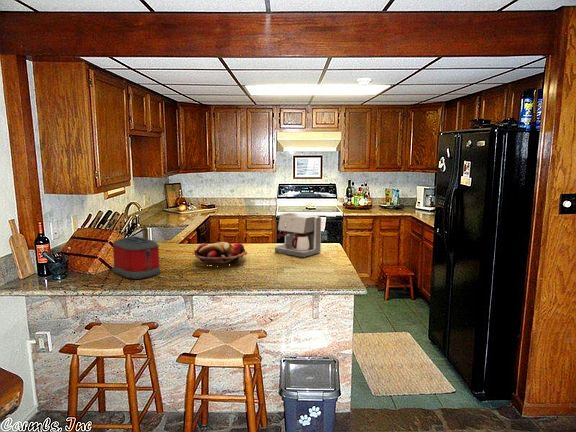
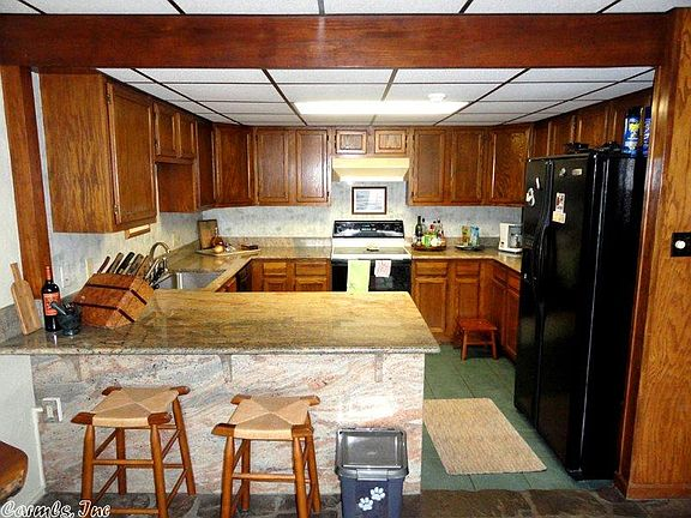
- coffee maker (297, 233)
- fruit basket (221, 251)
- toaster (136, 255)
